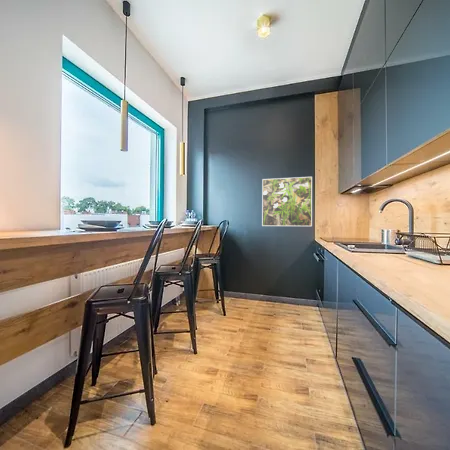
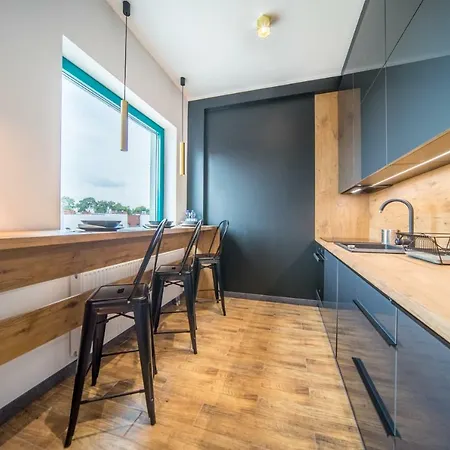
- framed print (286, 202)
